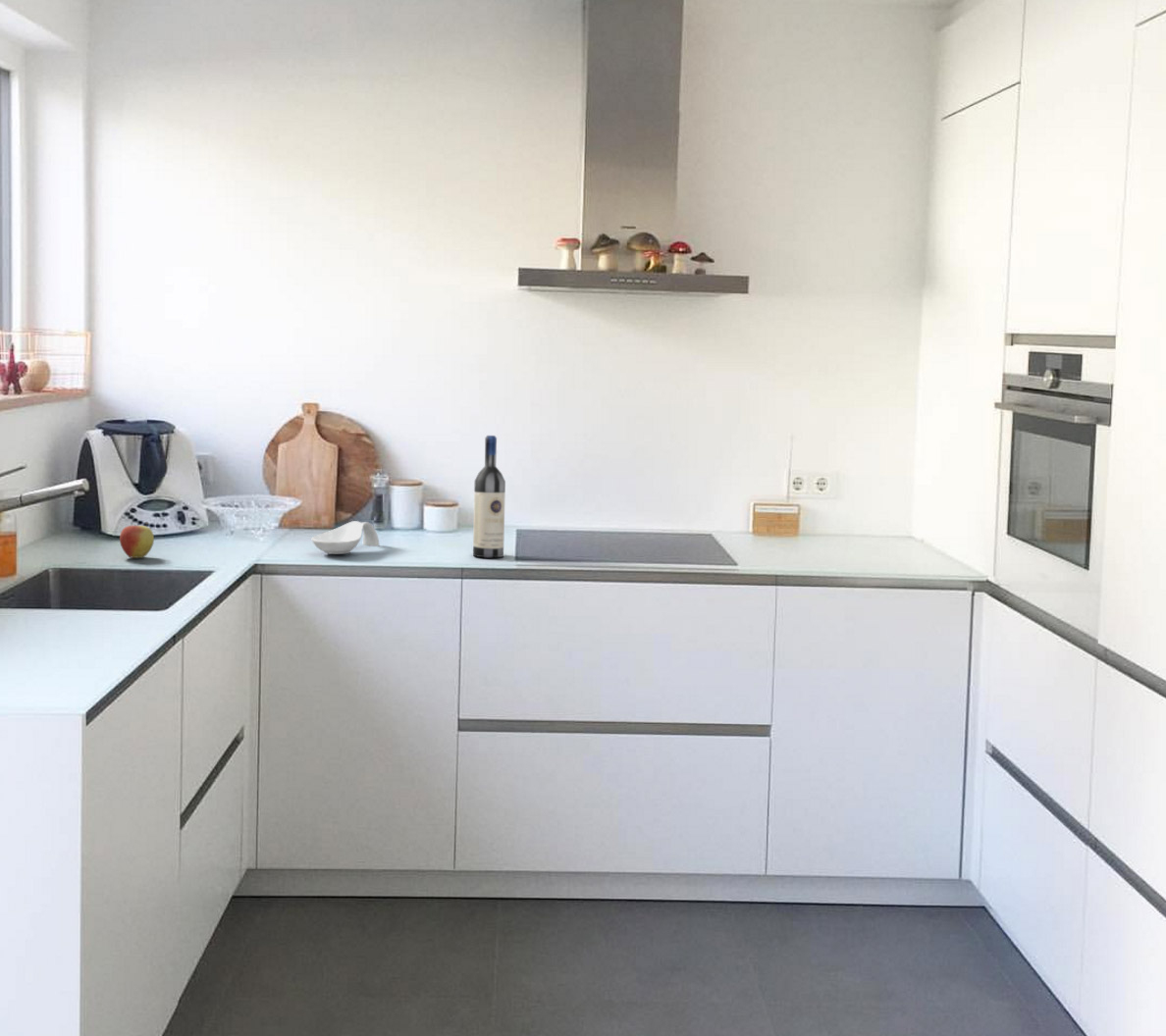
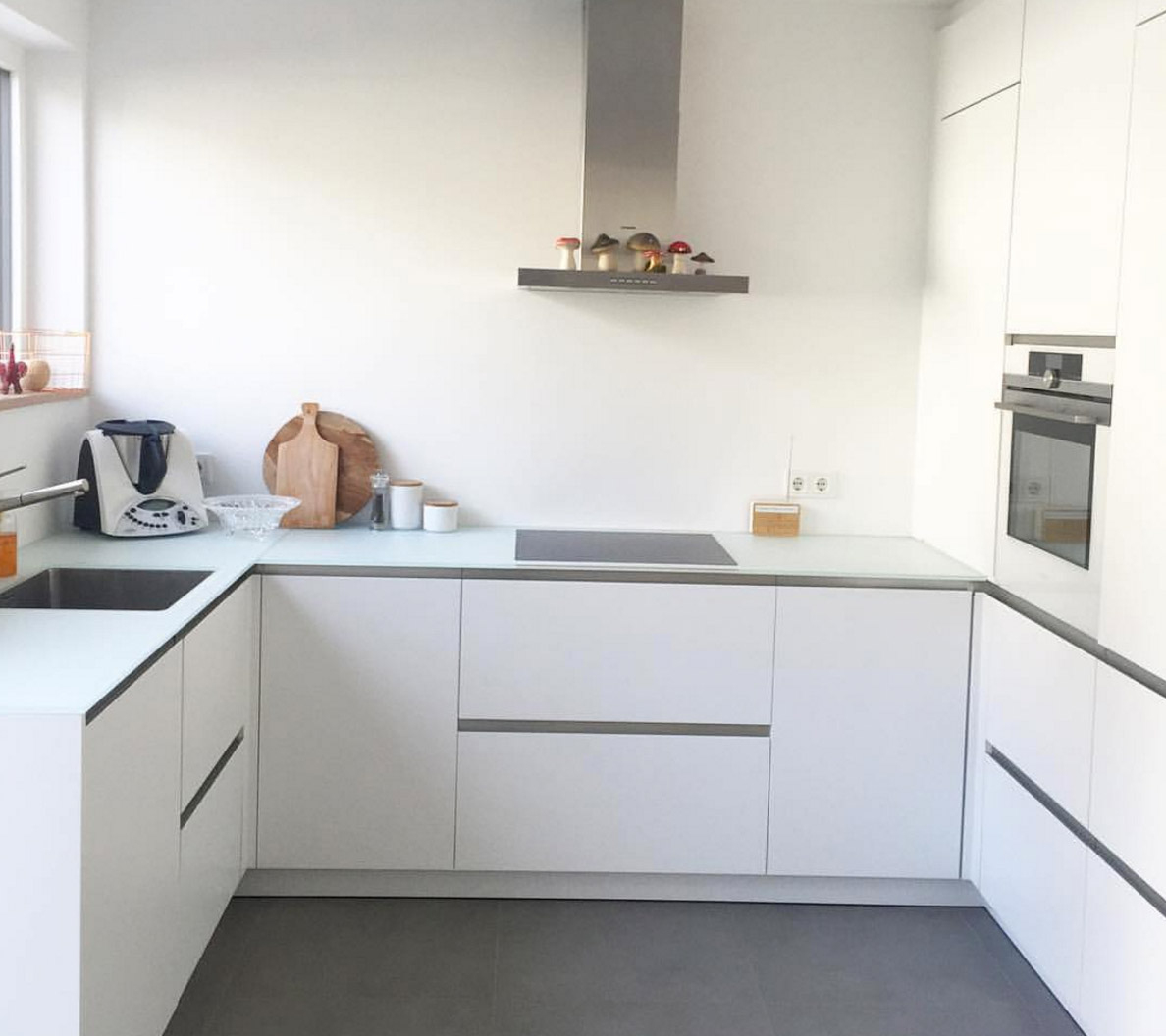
- wine bottle (489, 495)
- apple (136, 540)
- spoon rest (347, 537)
